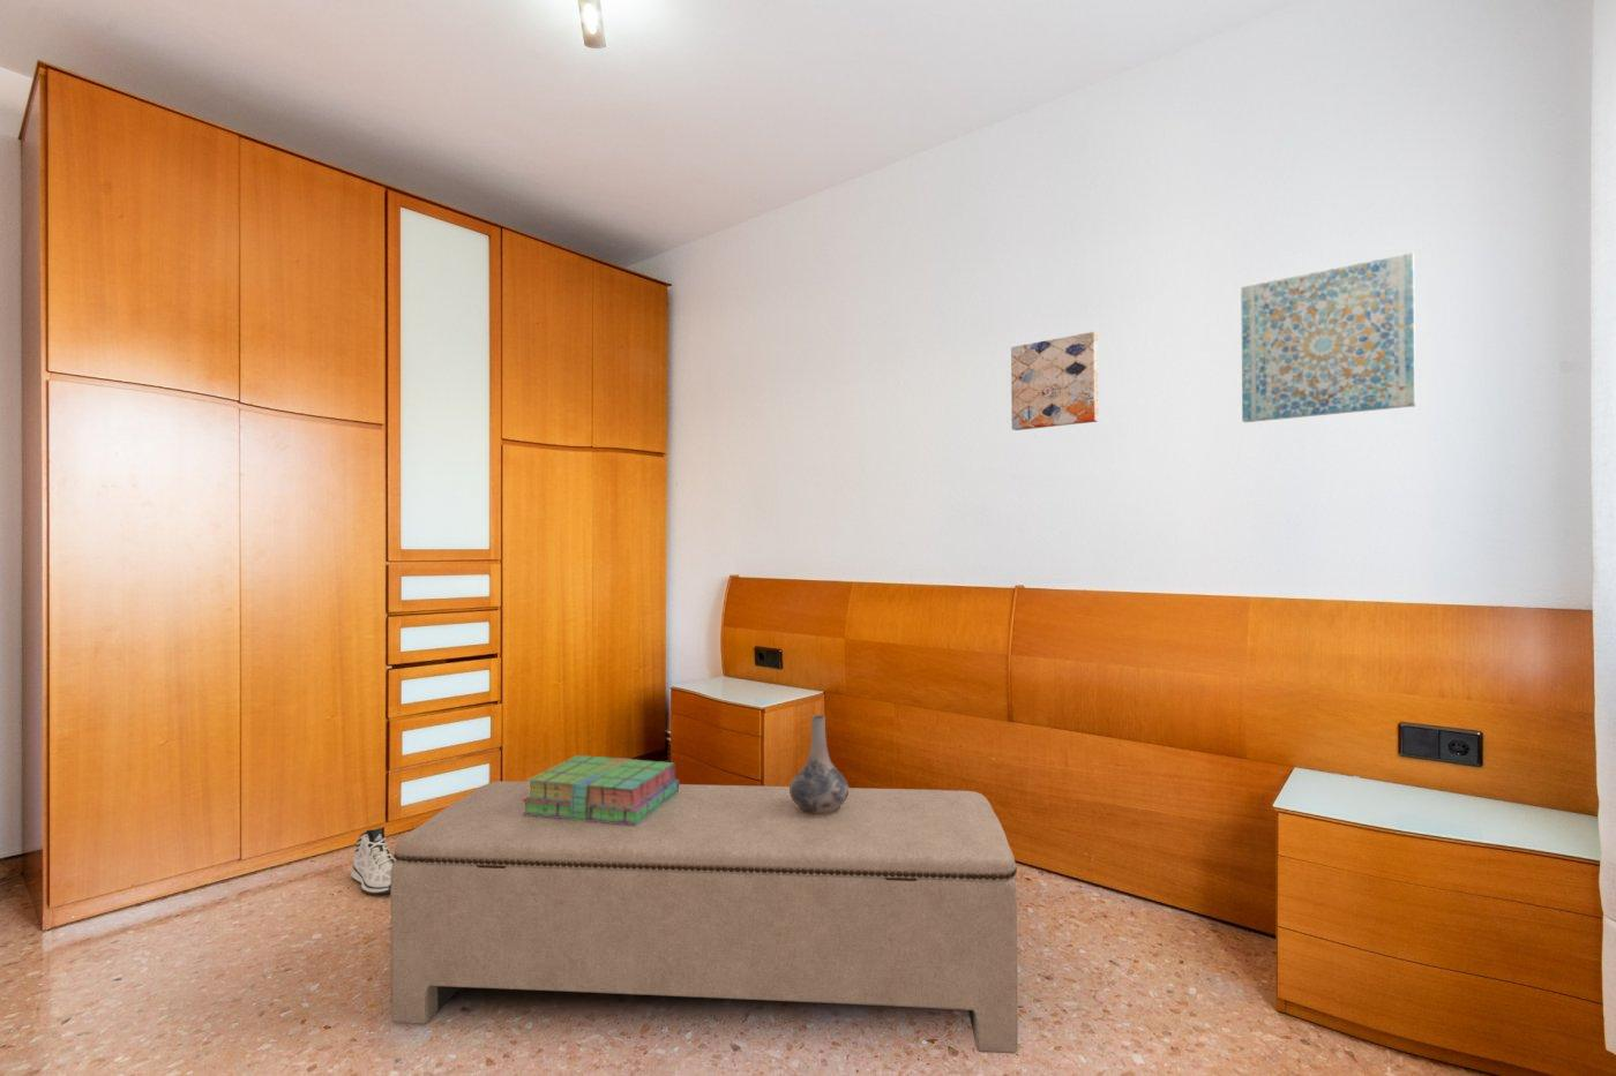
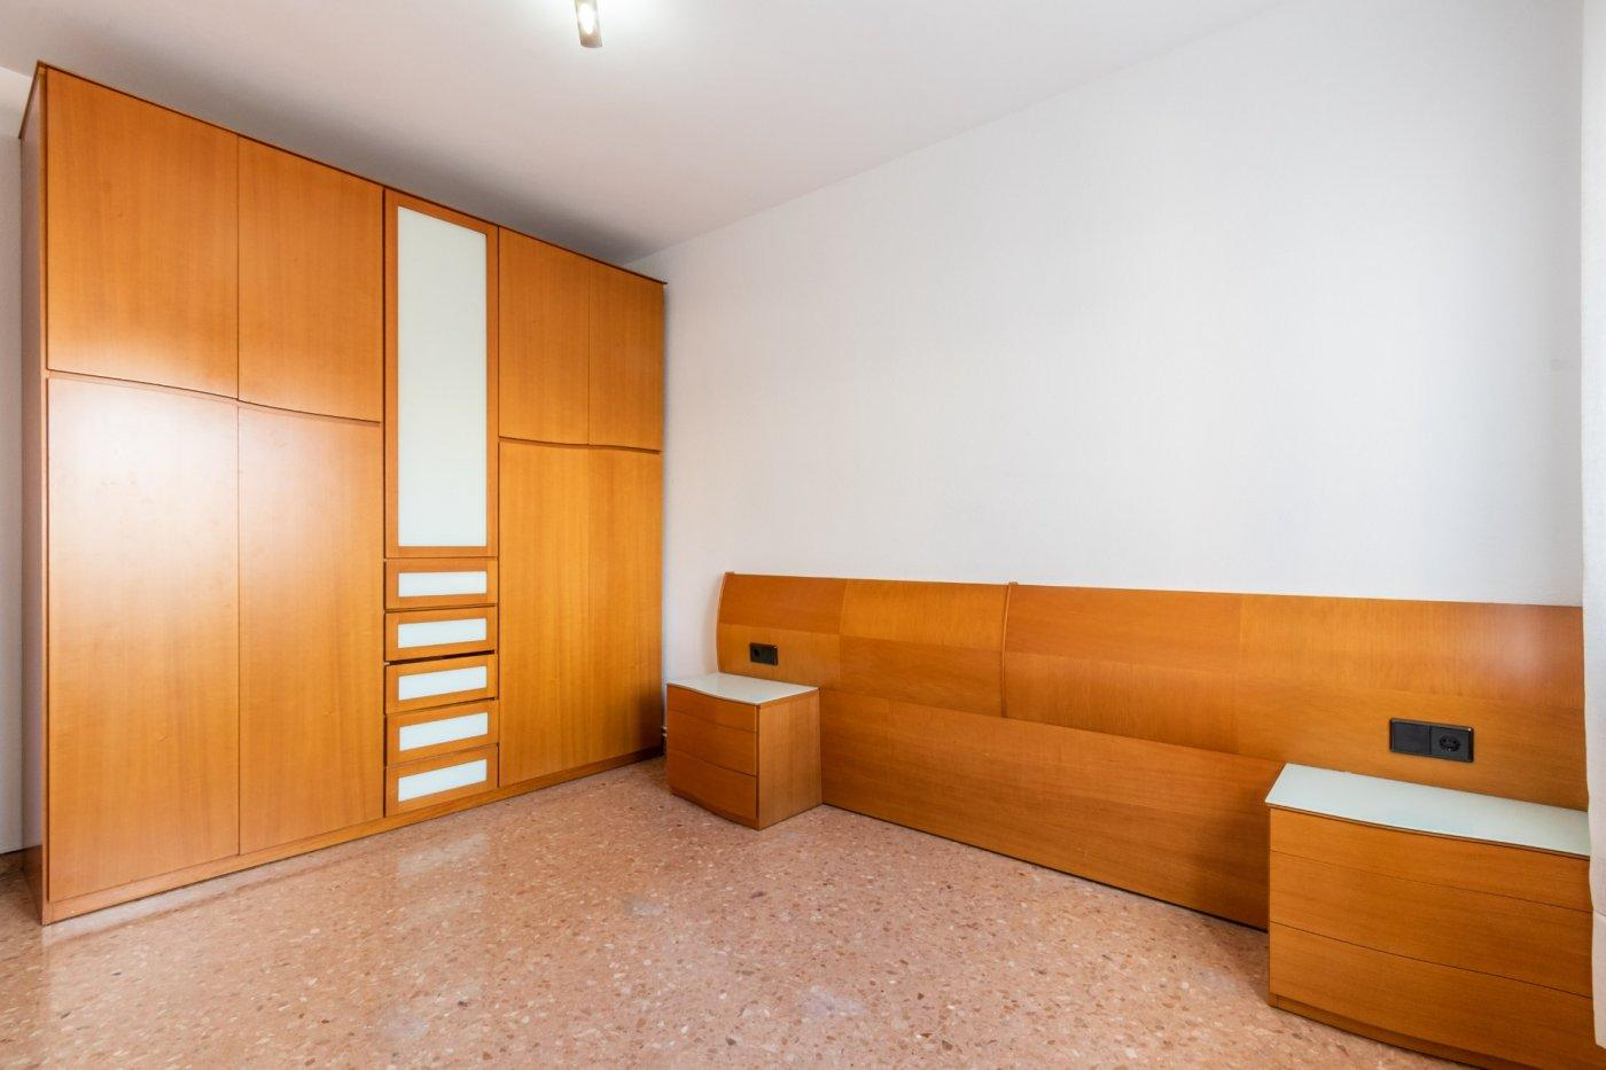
- sneaker (376, 857)
- wall art (1323, 342)
- stack of books (602, 785)
- wall art (1053, 383)
- decorative vase (818, 761)
- bench (714, 893)
